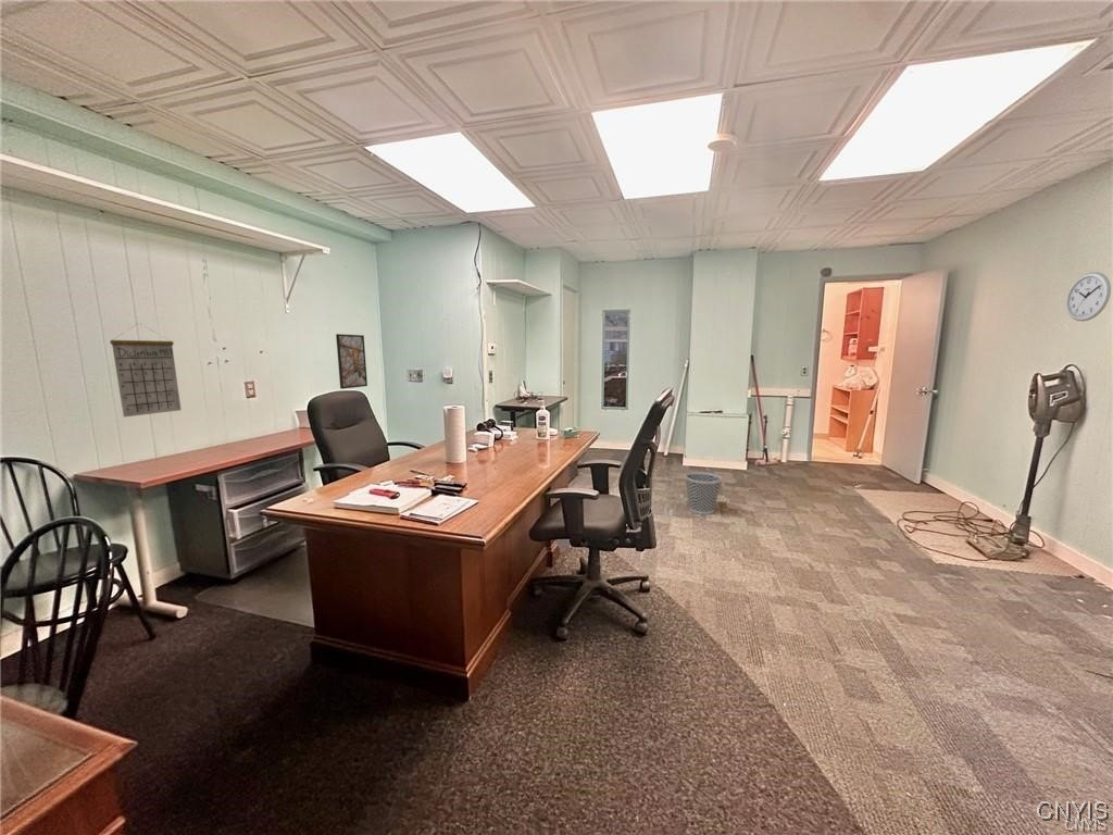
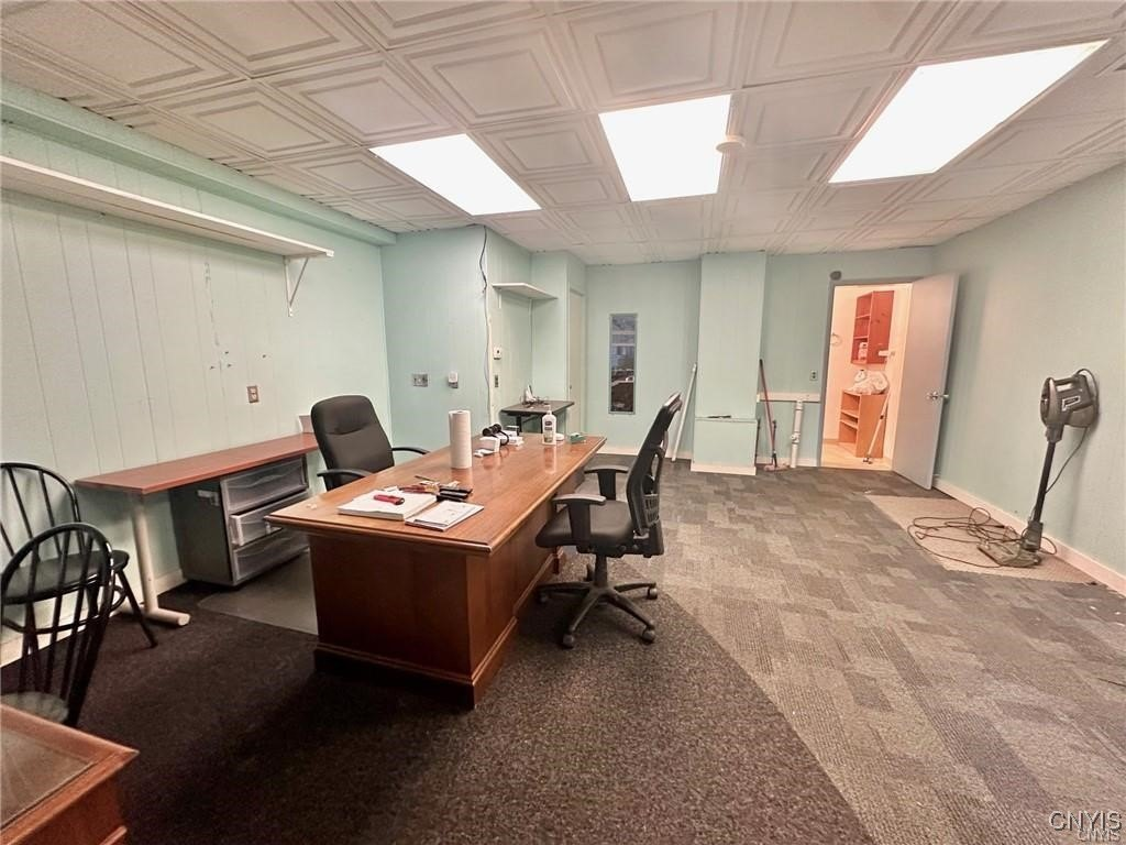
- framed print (352, 361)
- wall clock (1086, 297)
- wastebasket (702, 493)
- calendar (147, 369)
